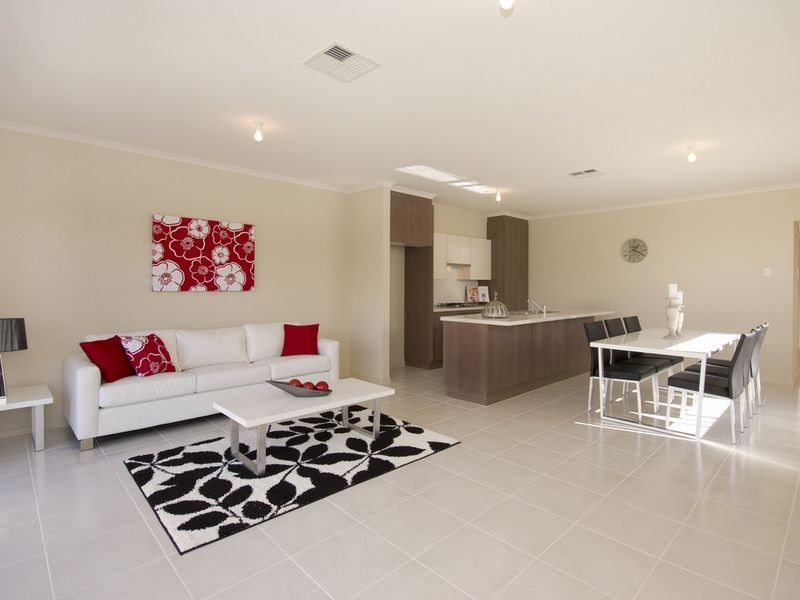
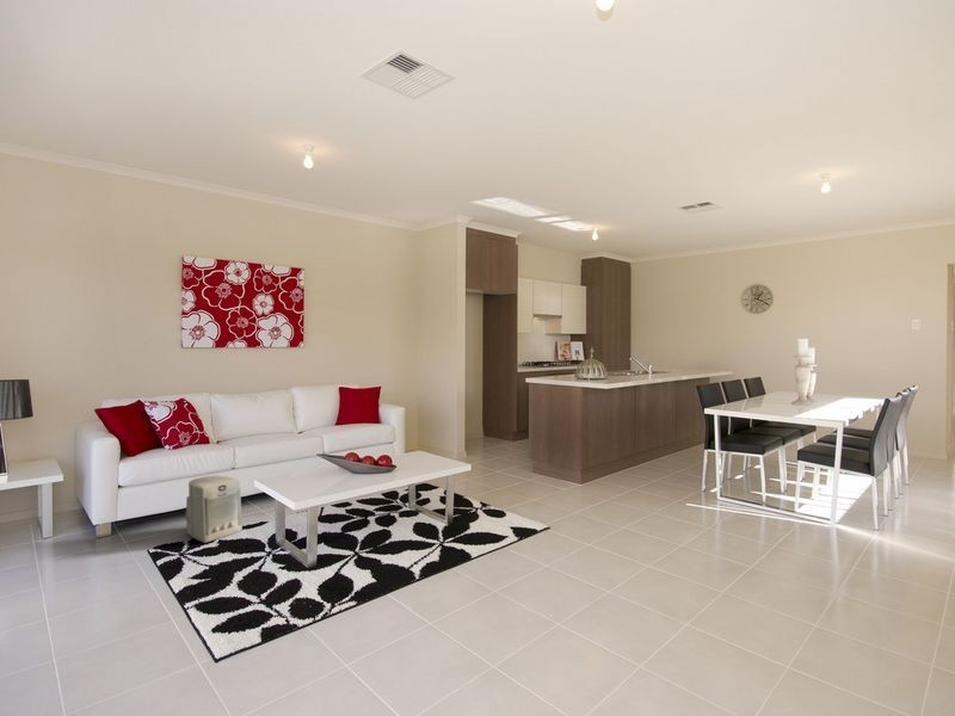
+ speaker (211, 506)
